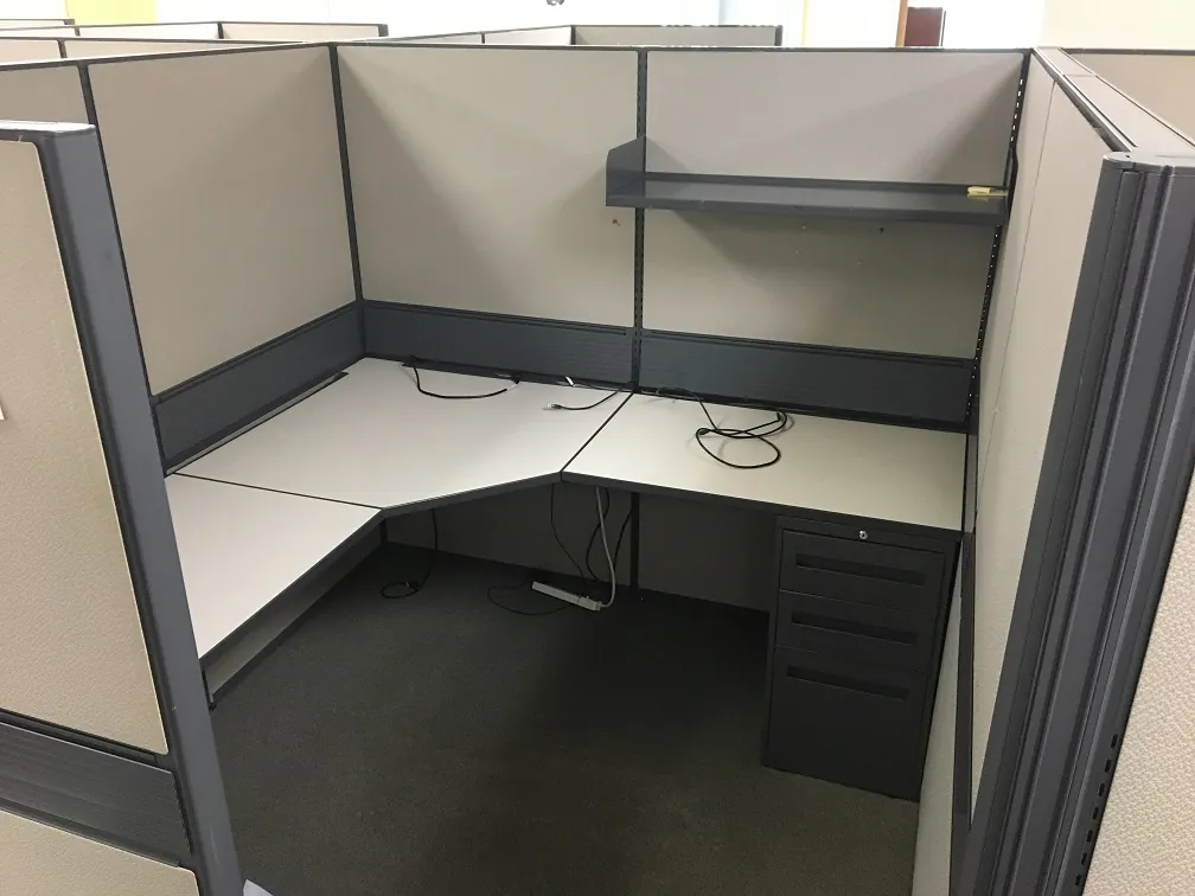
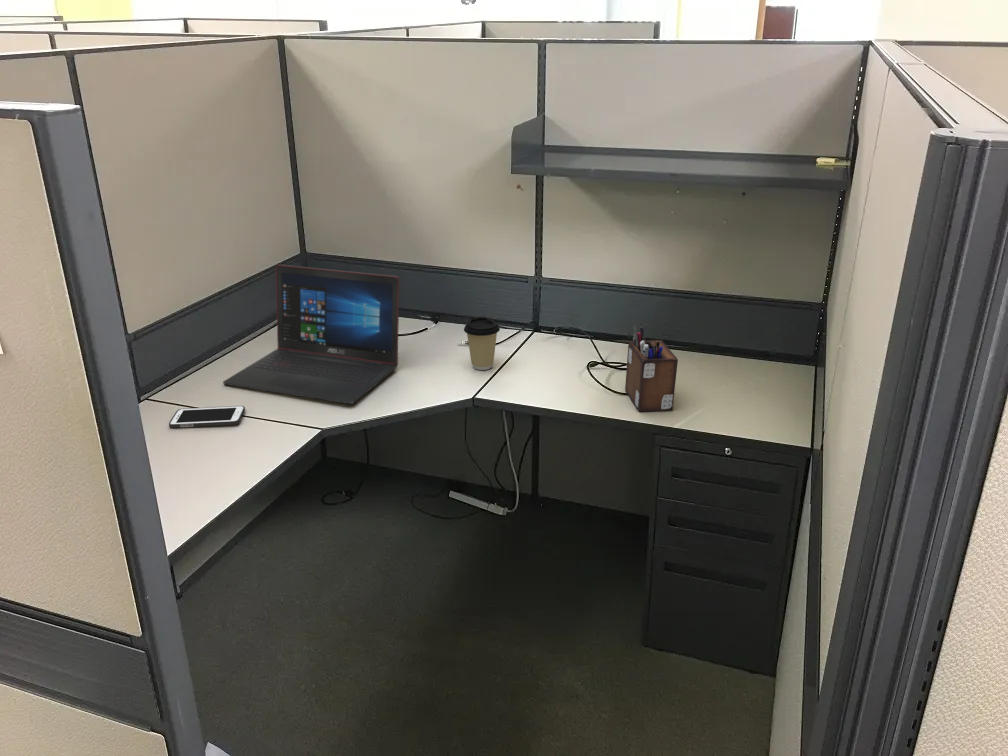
+ laptop (311, 330)
+ desk organizer (651, 365)
+ coffee cup (482, 344)
+ cell phone (207, 416)
